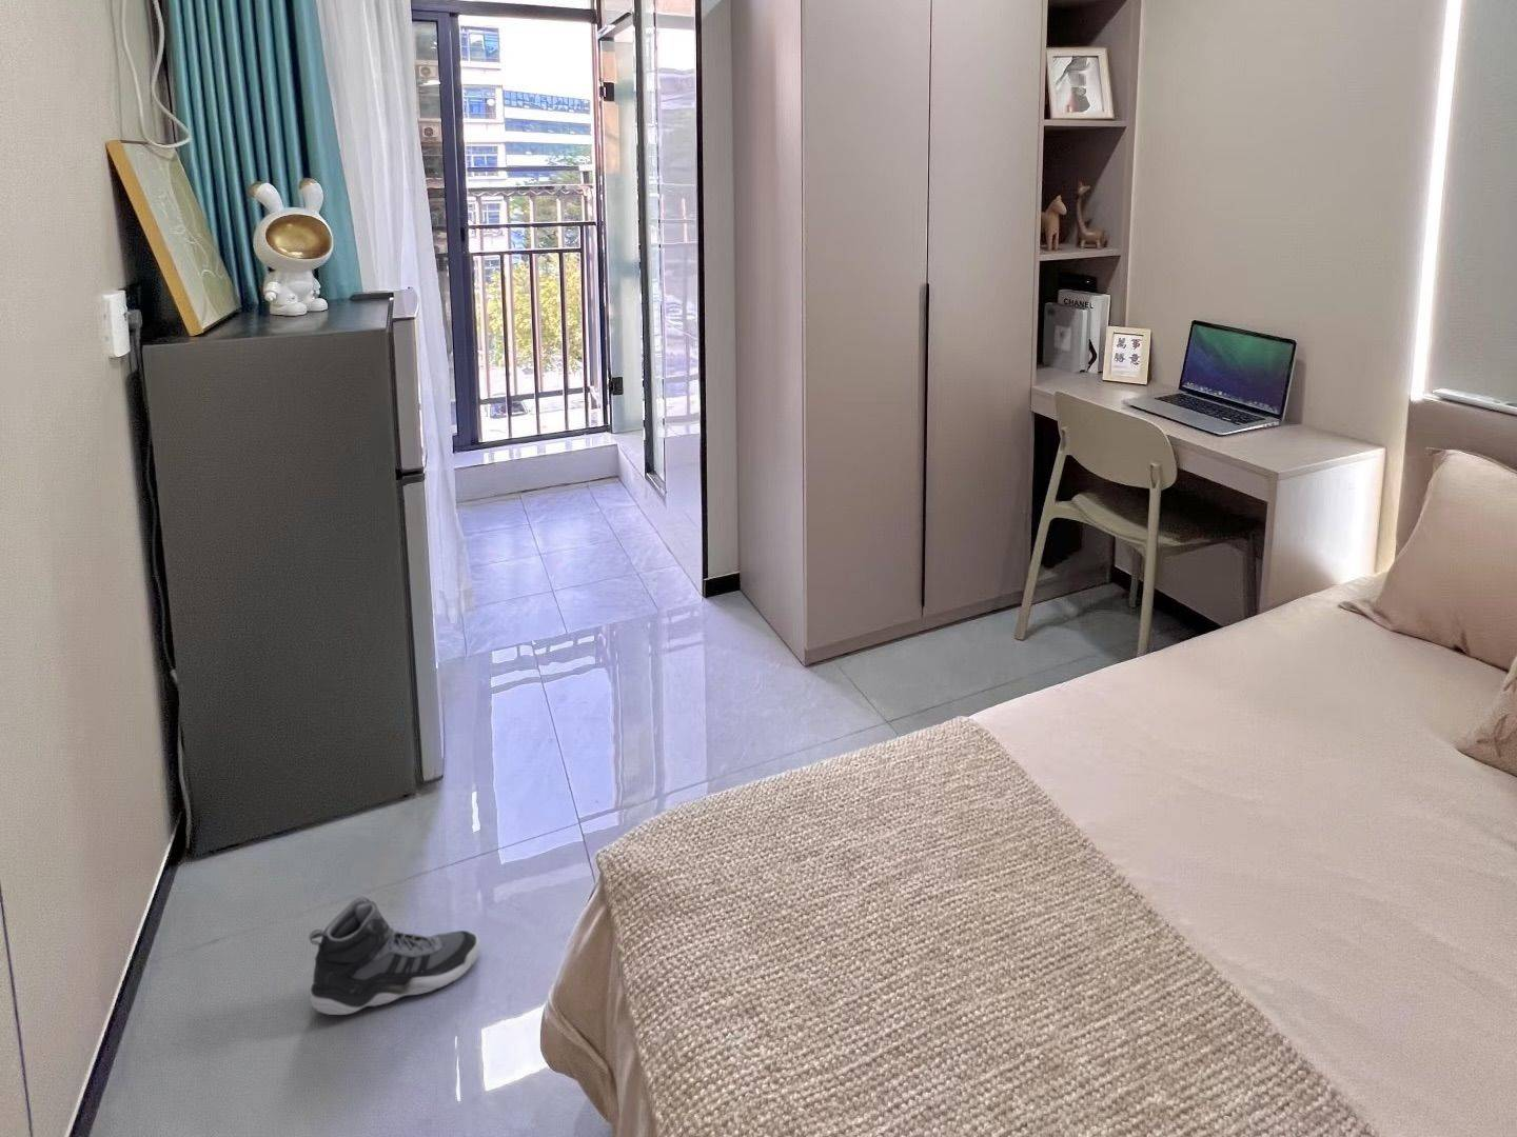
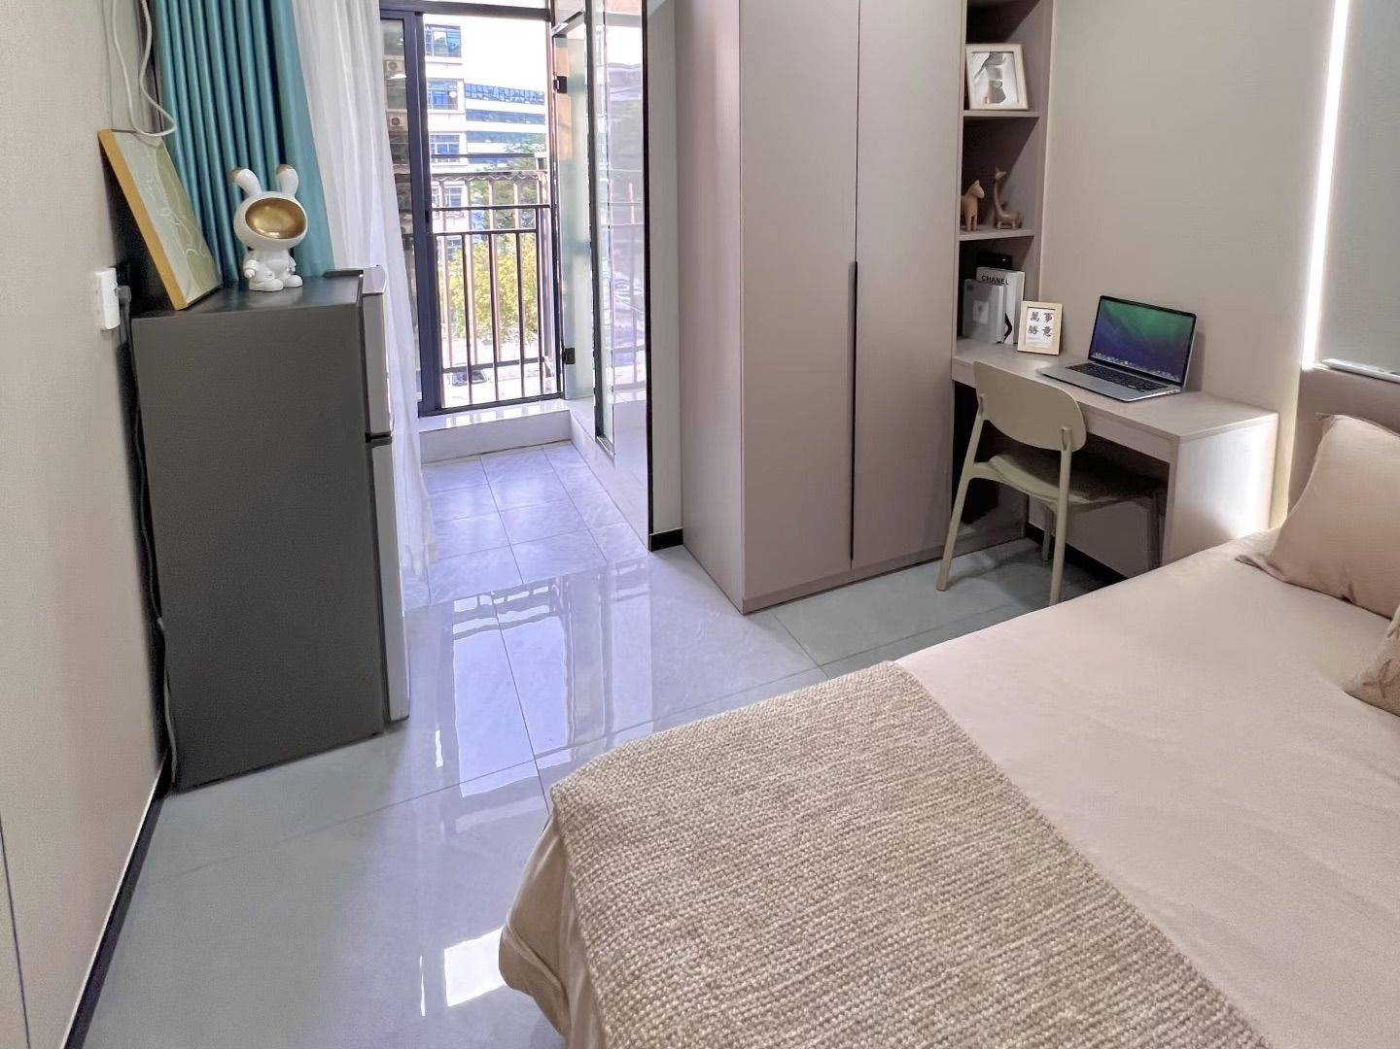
- sneaker (397, 944)
